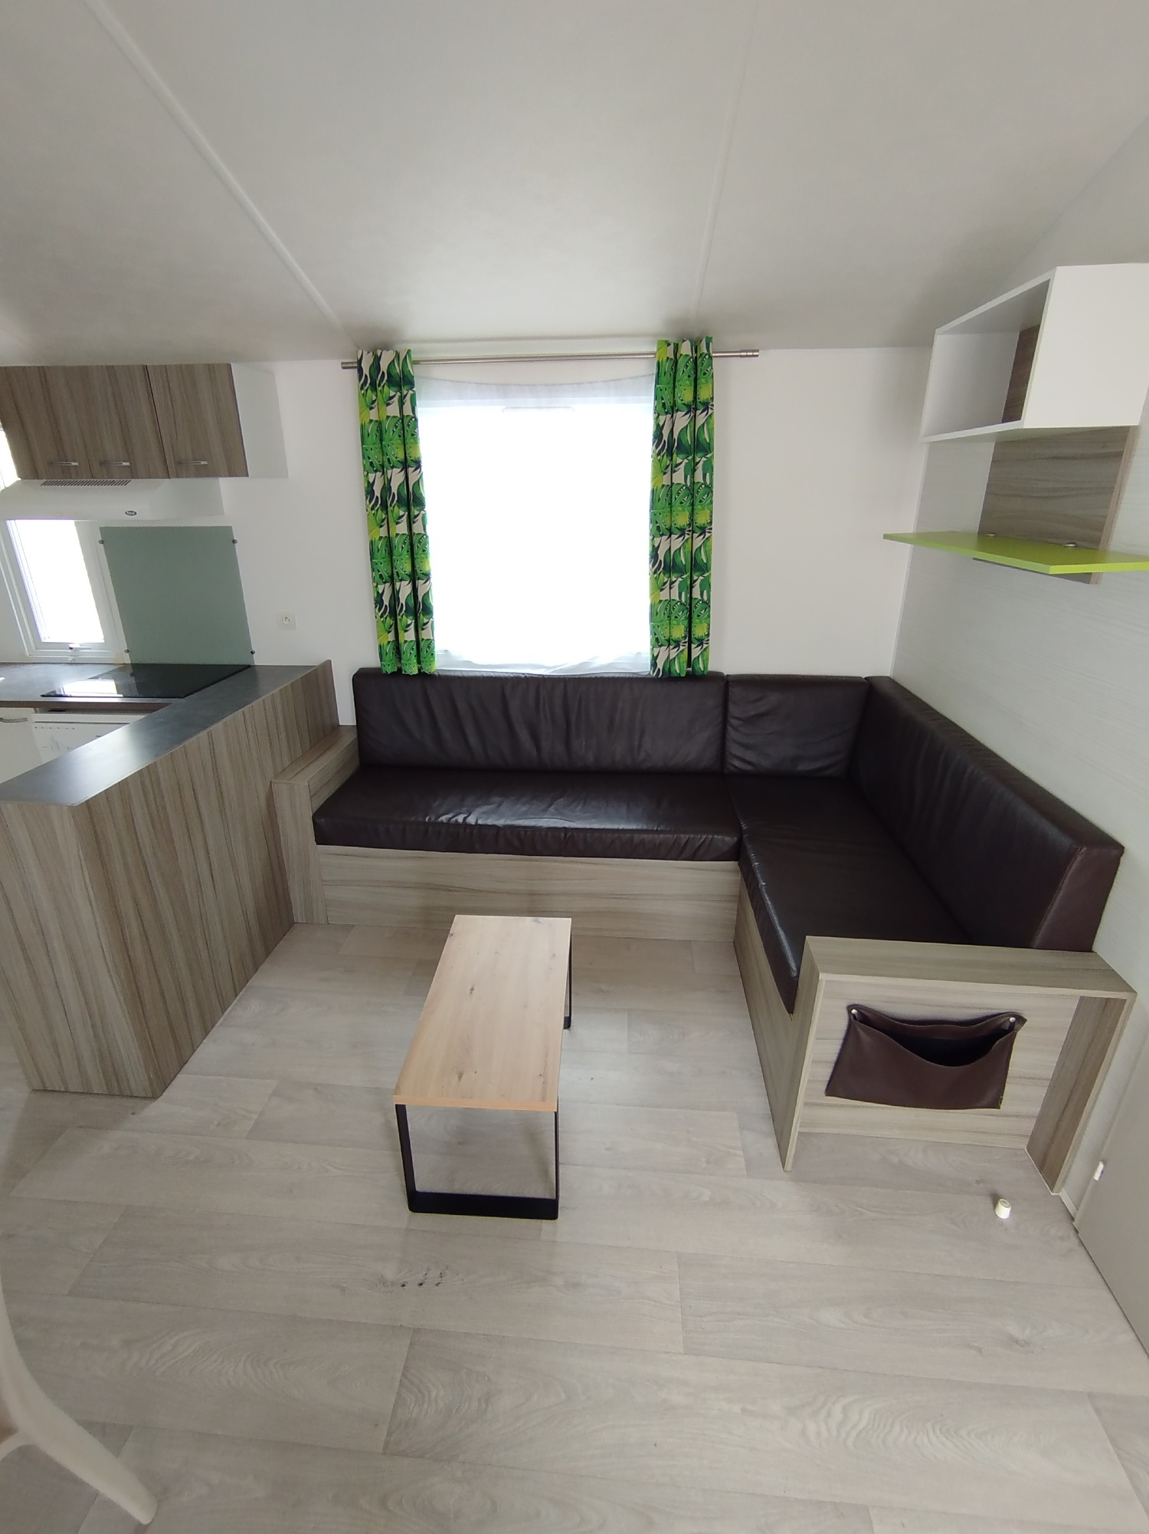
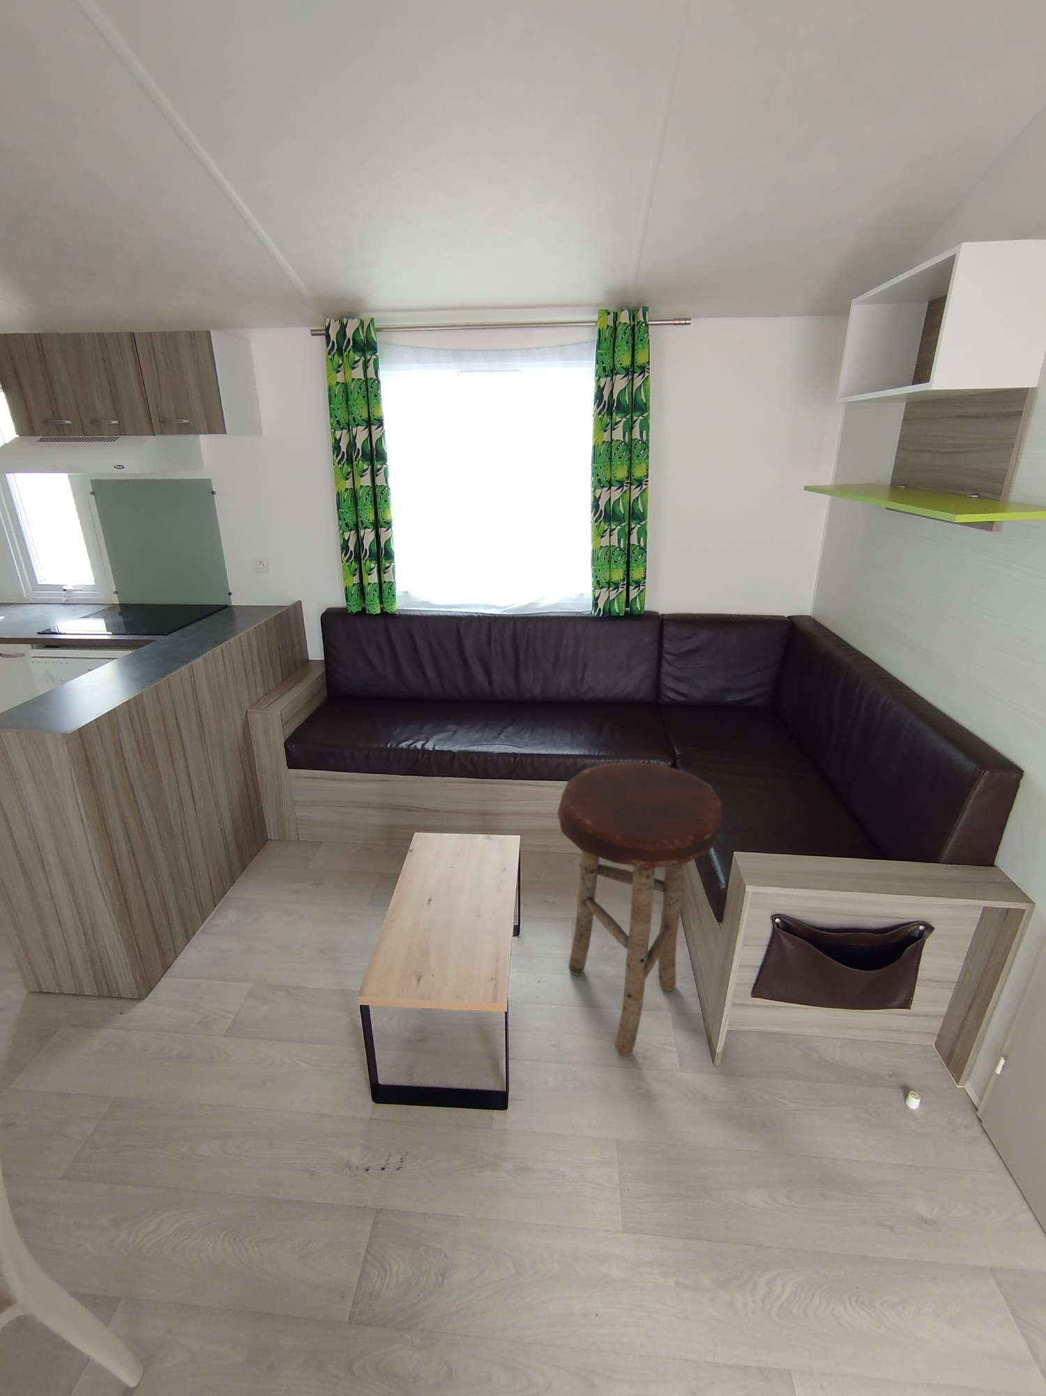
+ stool (631, 908)
